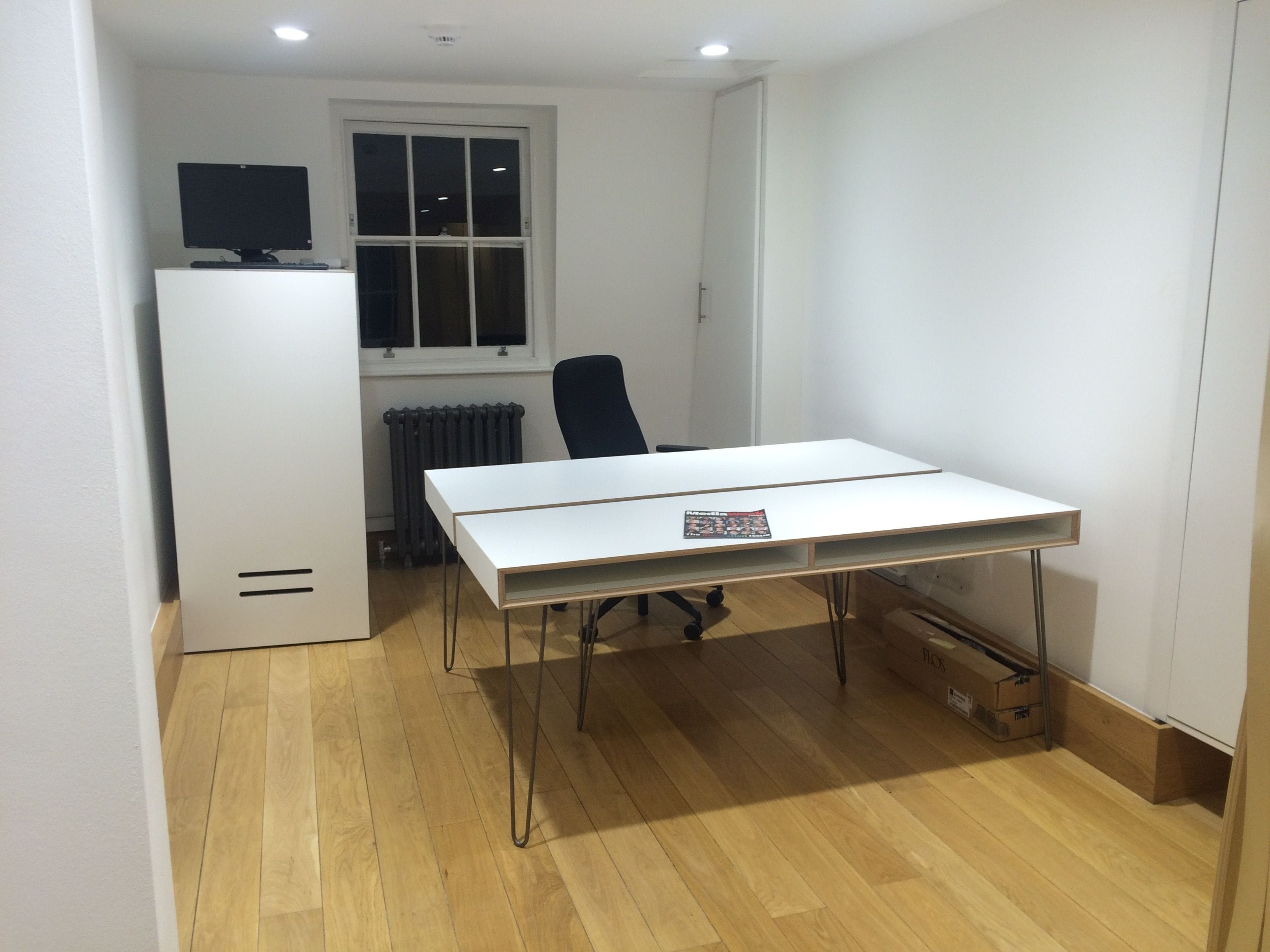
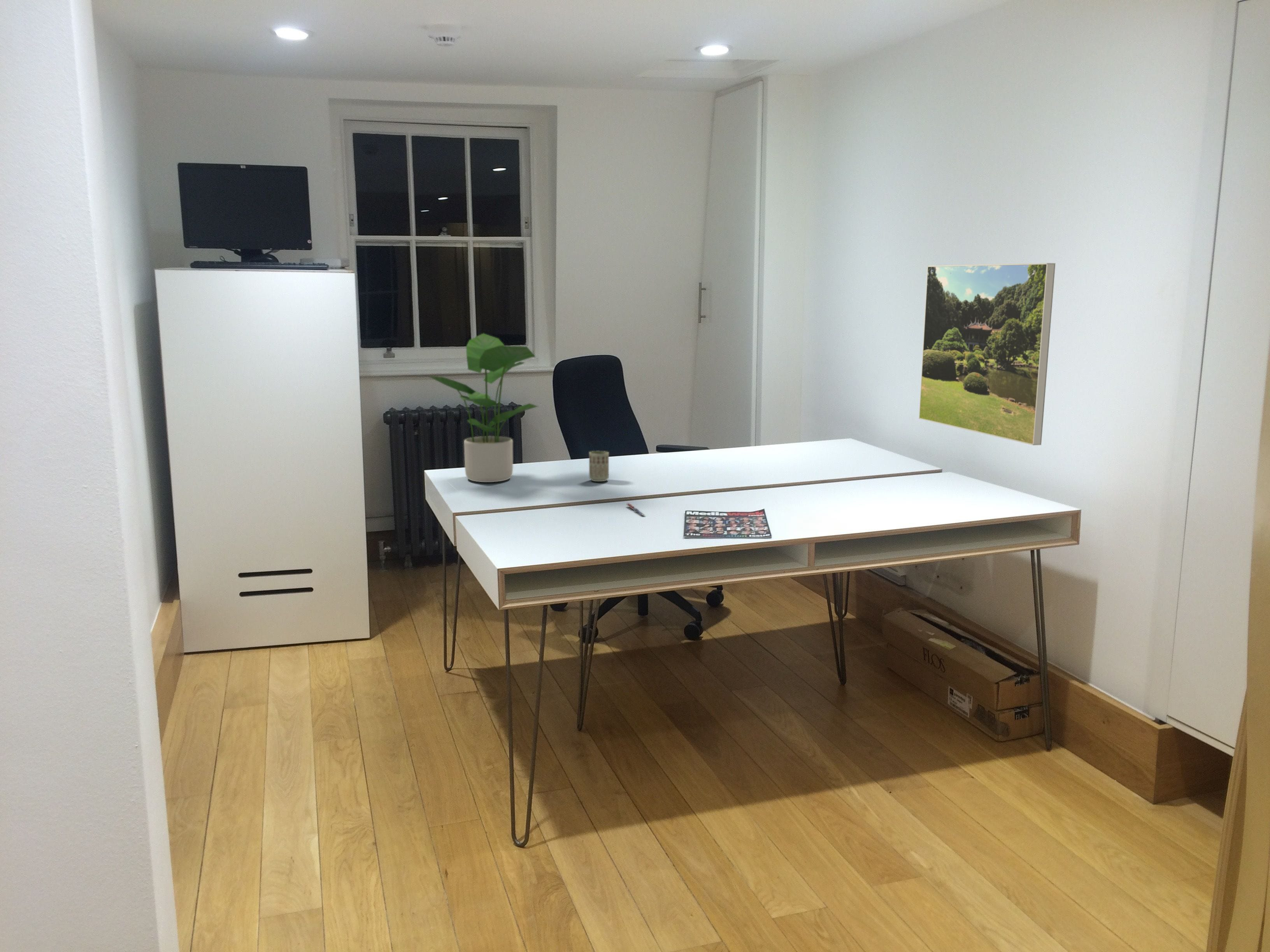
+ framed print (980, 349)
+ pen (635, 509)
+ potted plant (482, 409)
+ cup (599, 466)
